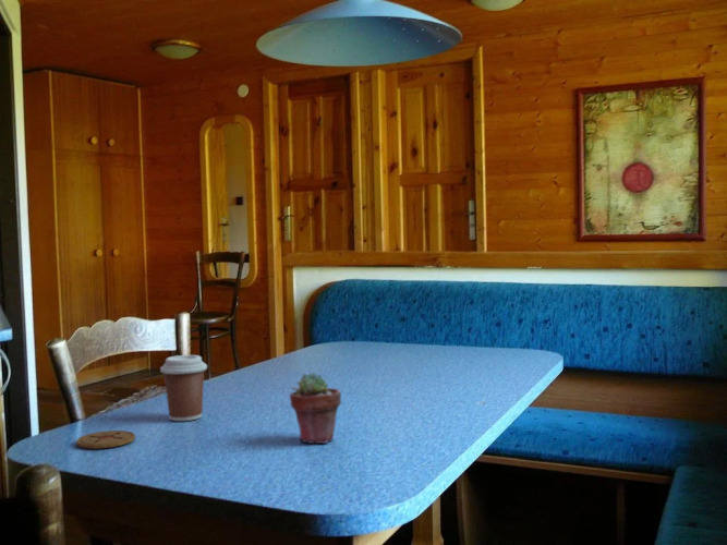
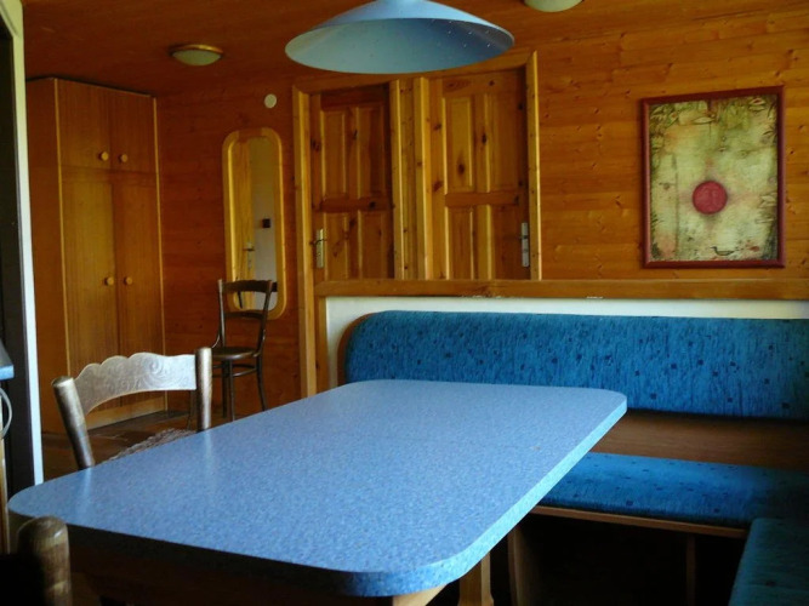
- potted succulent (315, 405)
- coaster (106, 438)
- coffee cup (184, 387)
